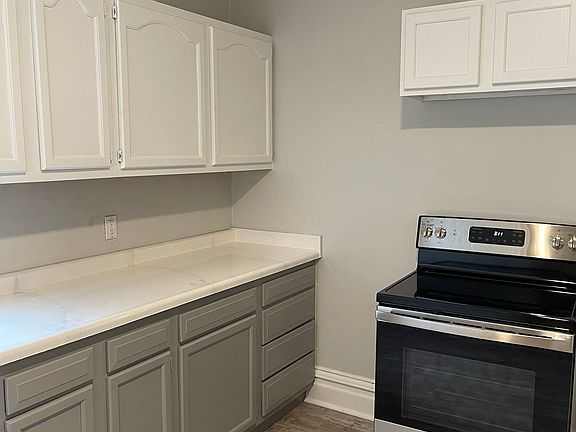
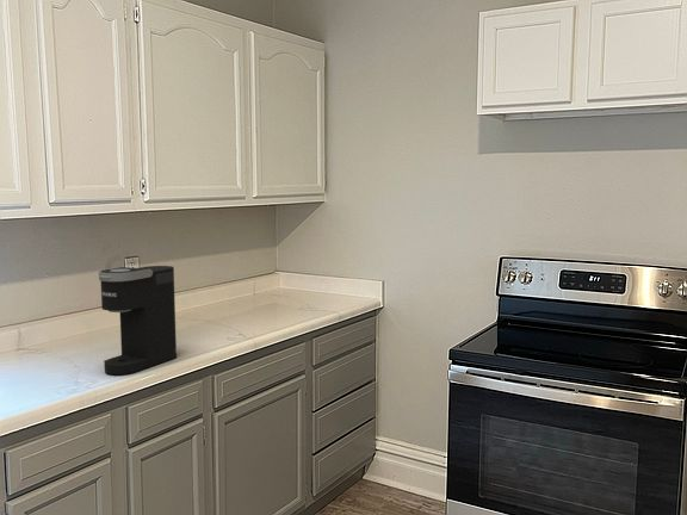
+ coffee maker (140, 316)
